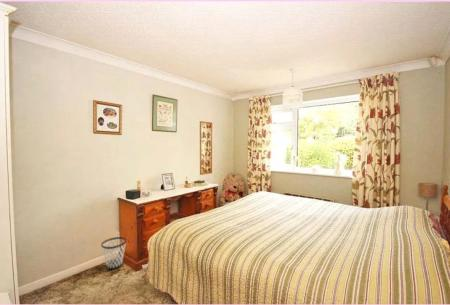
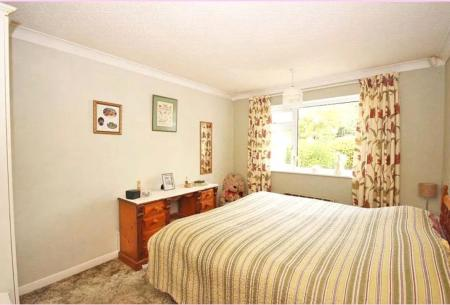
- wastebasket (114, 254)
